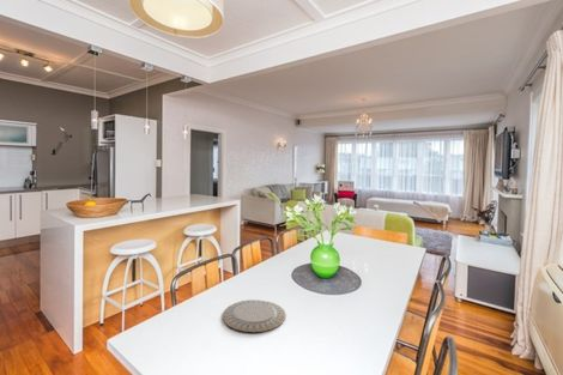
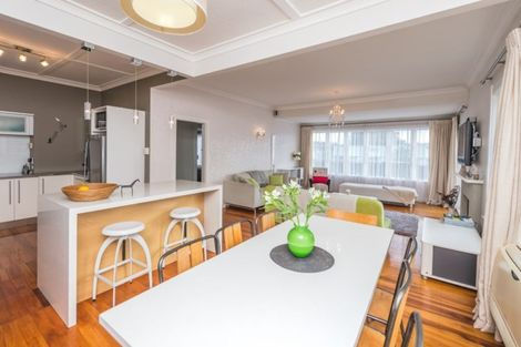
- chinaware (254, 313)
